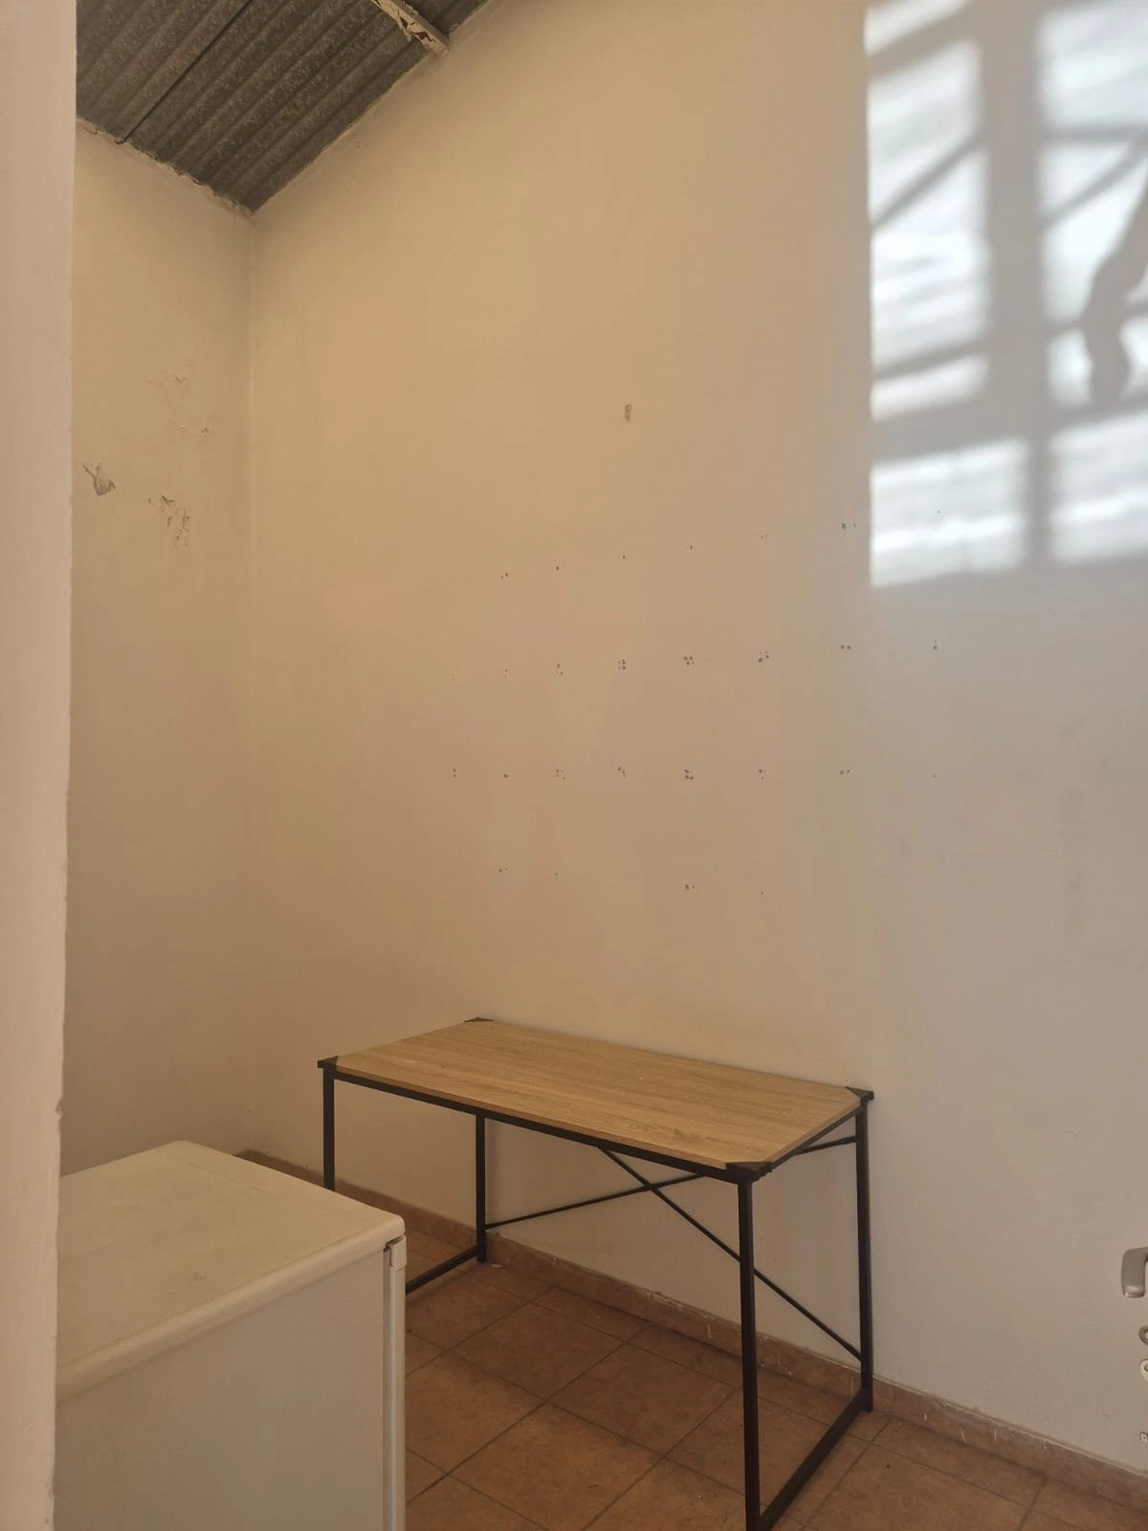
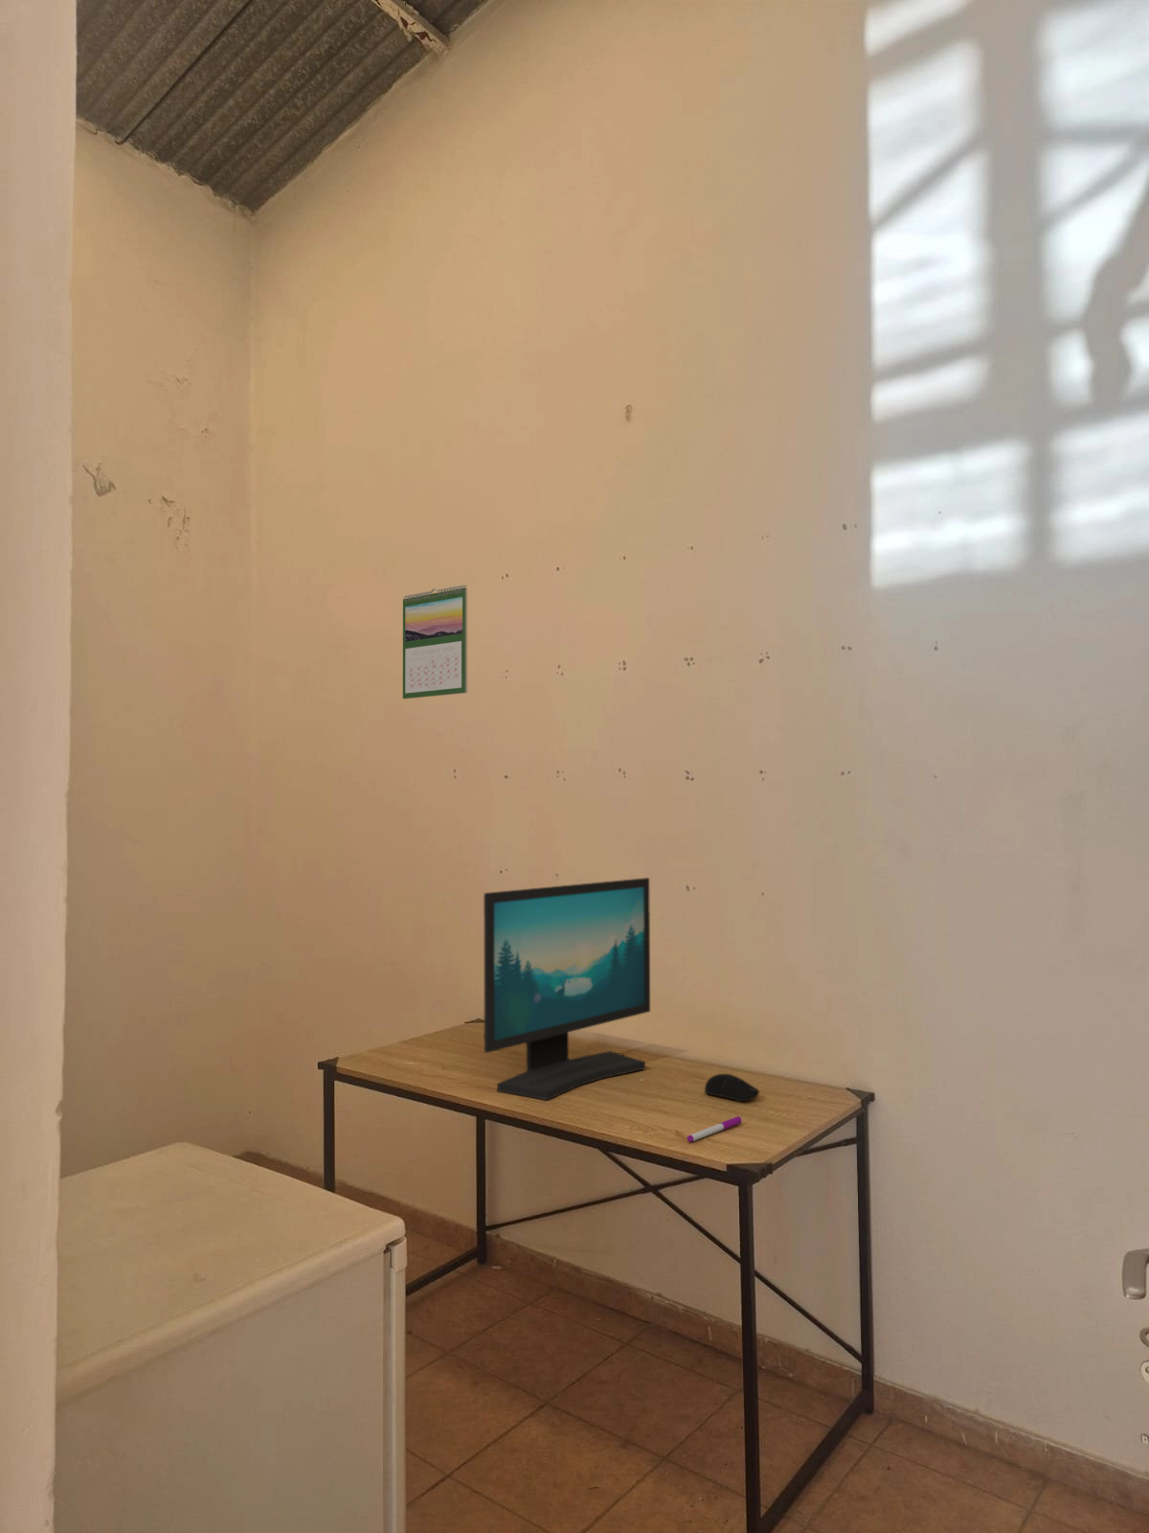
+ pen (715, 1129)
+ calendar (433, 642)
+ computer monitor (571, 980)
+ computer mouse (730, 1085)
